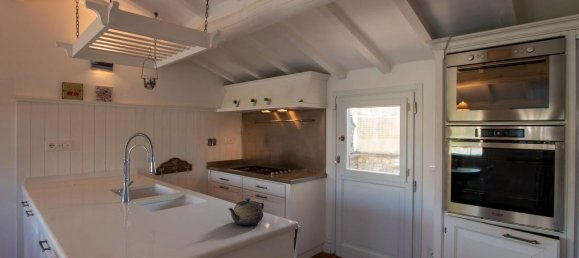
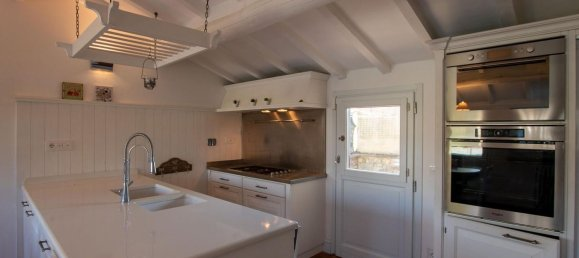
- teapot (246, 210)
